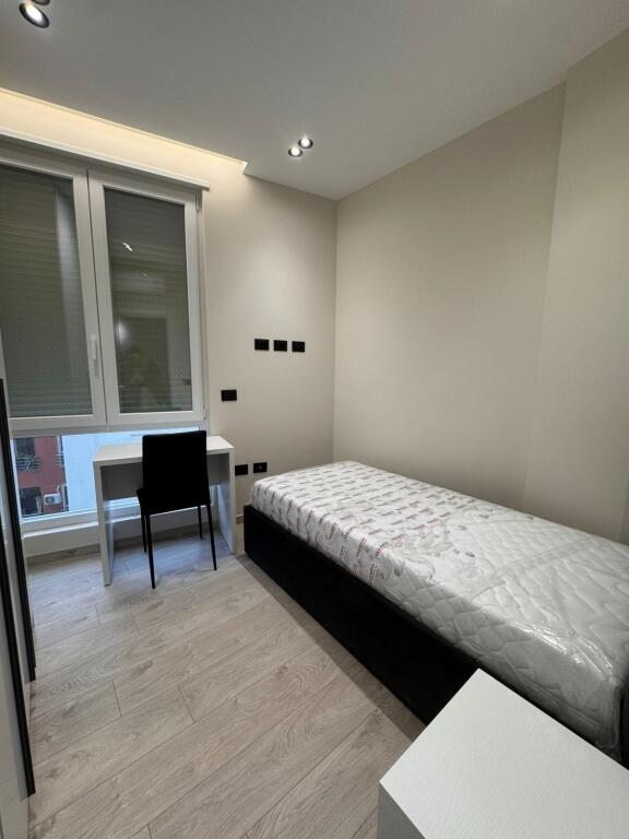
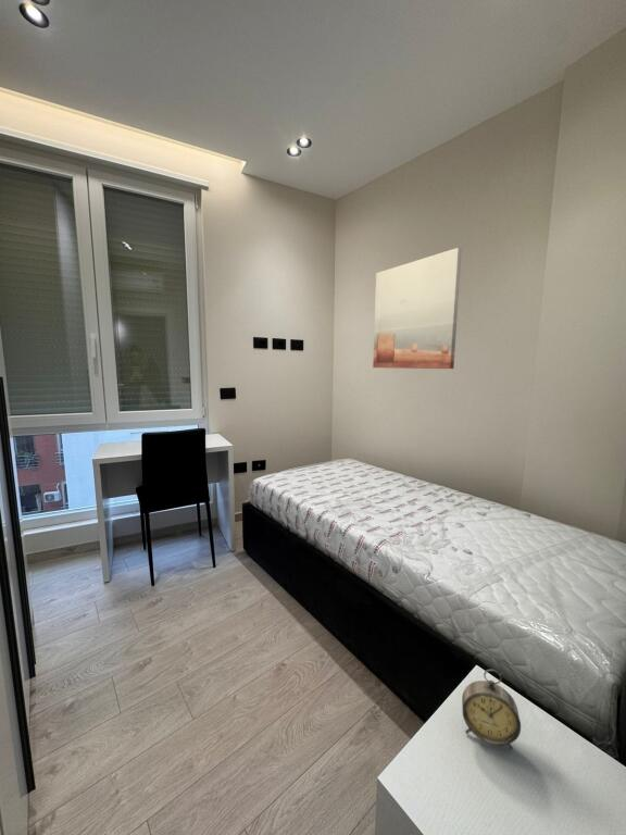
+ alarm clock (490, 703)
+ wall art (411, 316)
